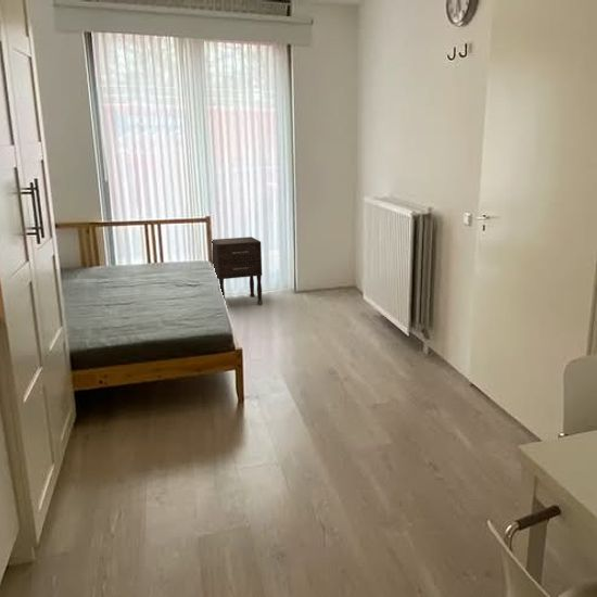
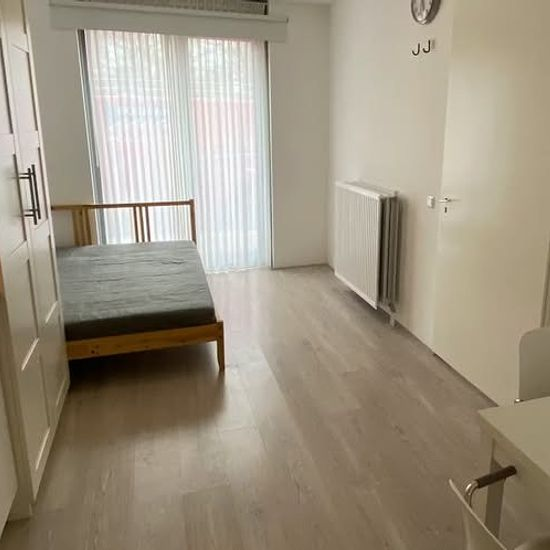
- nightstand (237, 271)
